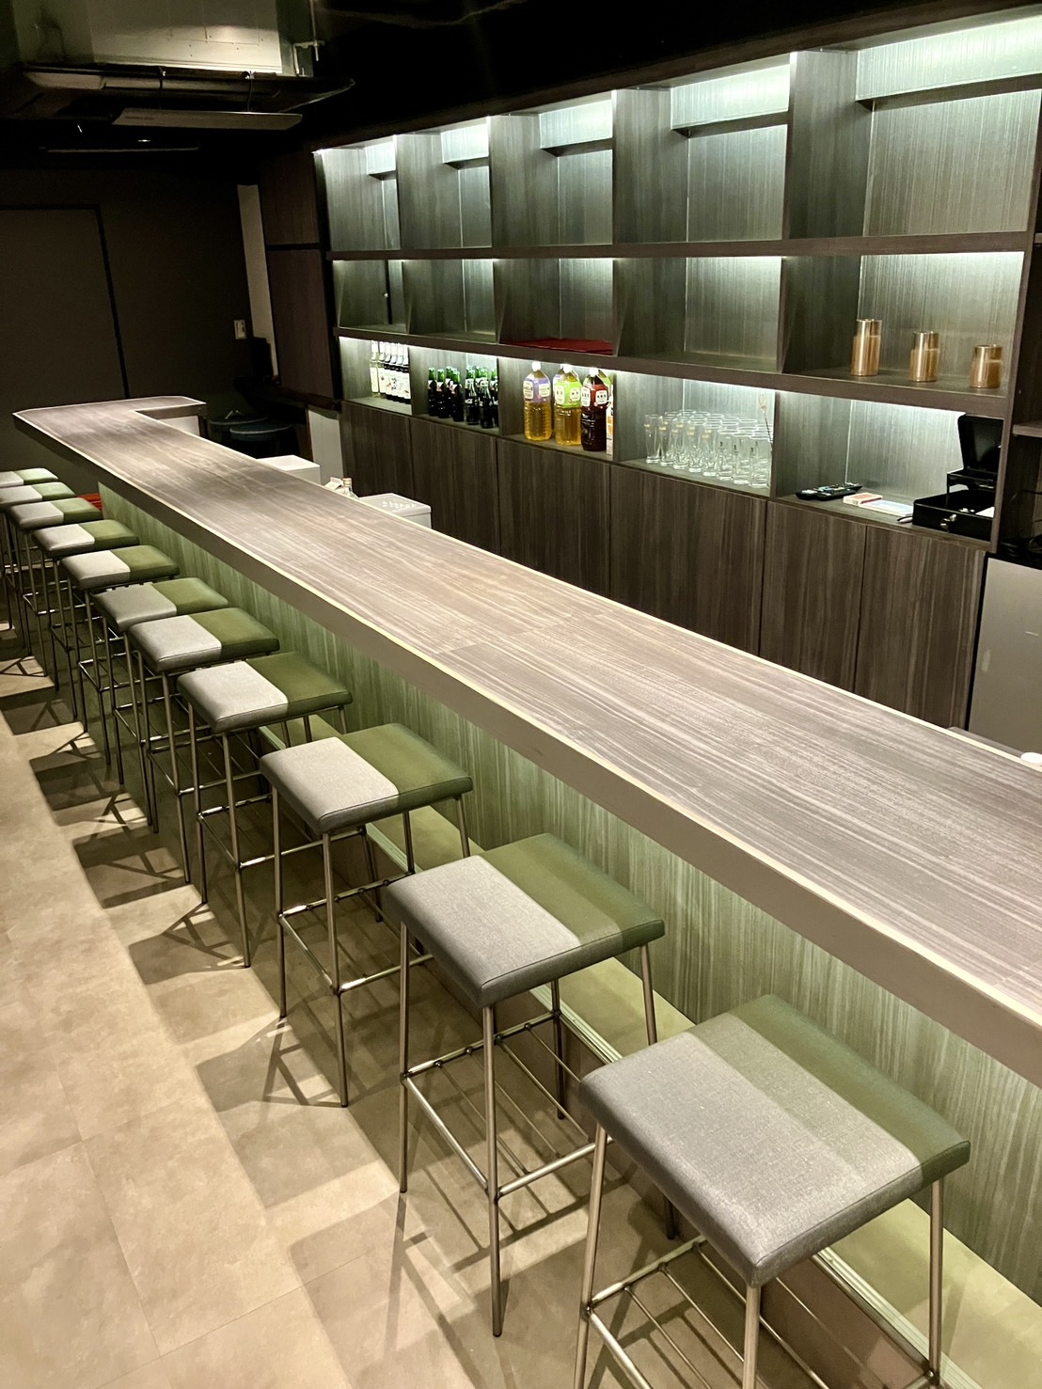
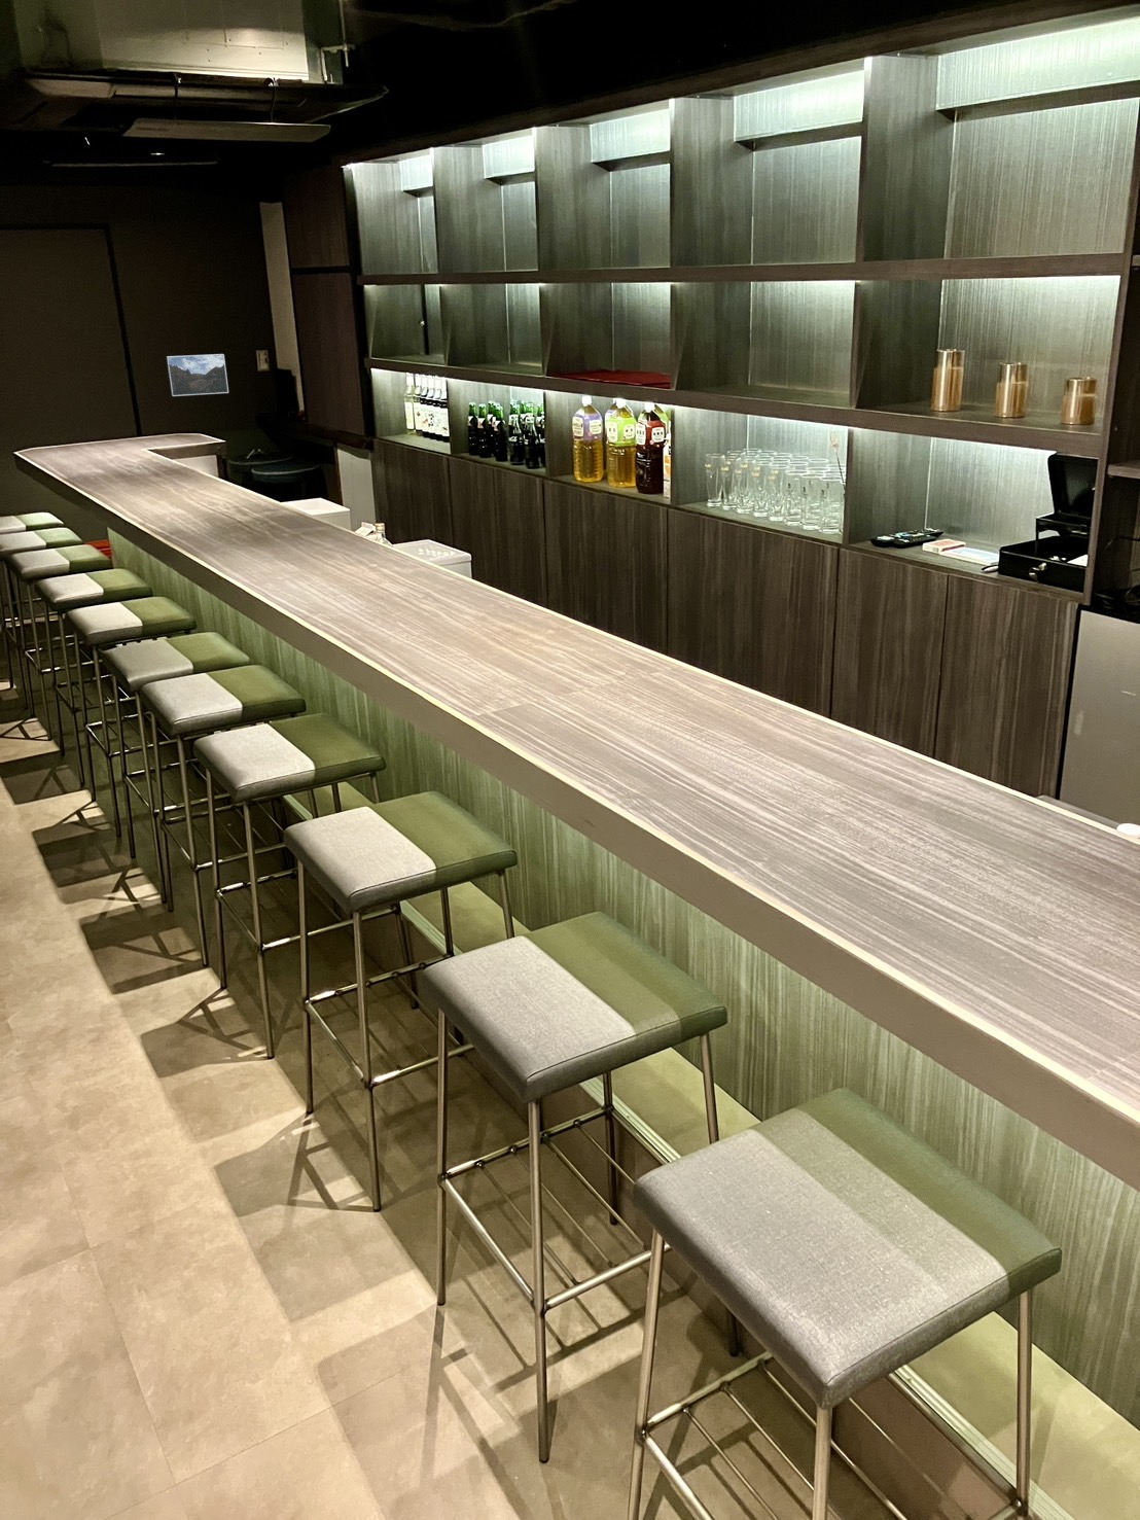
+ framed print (198, 375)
